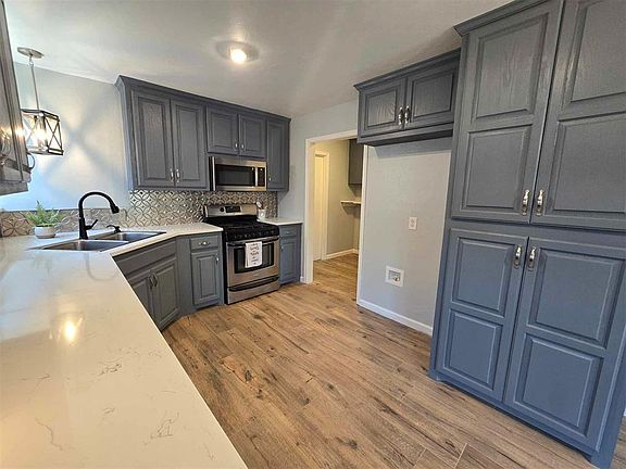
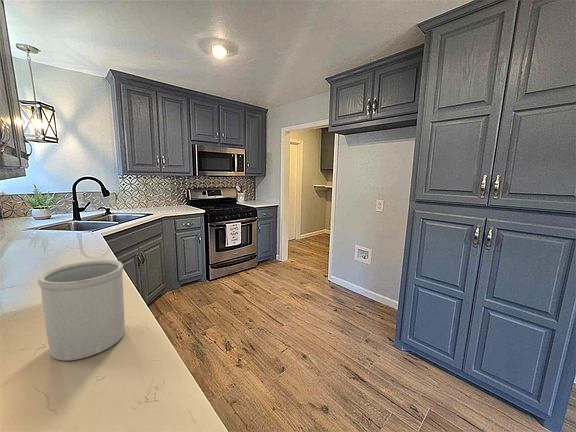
+ utensil holder (87, 305)
